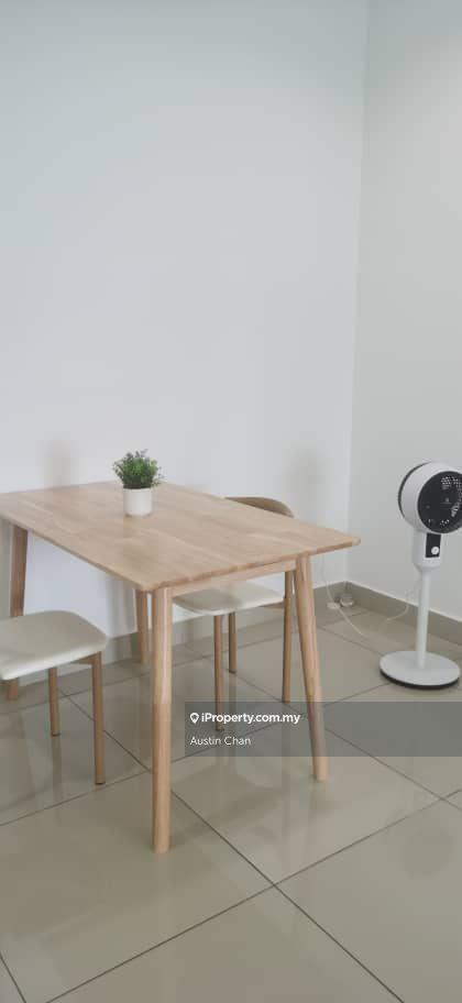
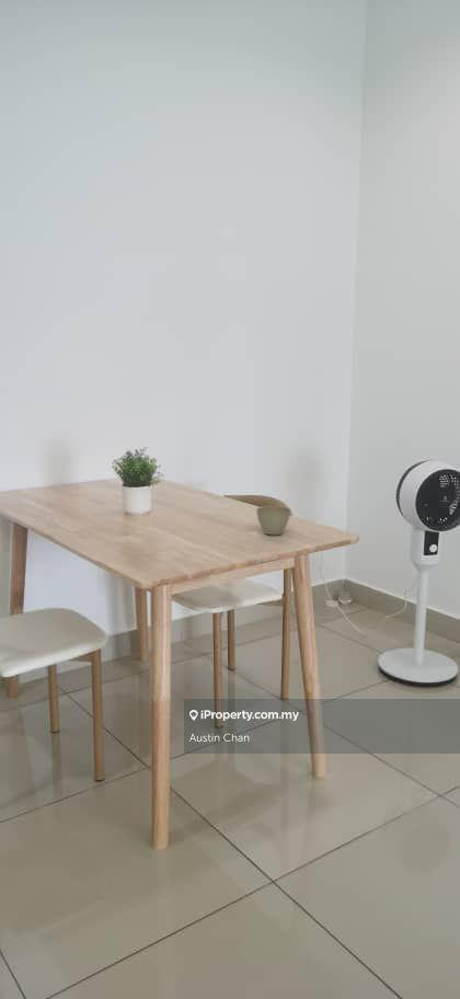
+ flower pot (273, 520)
